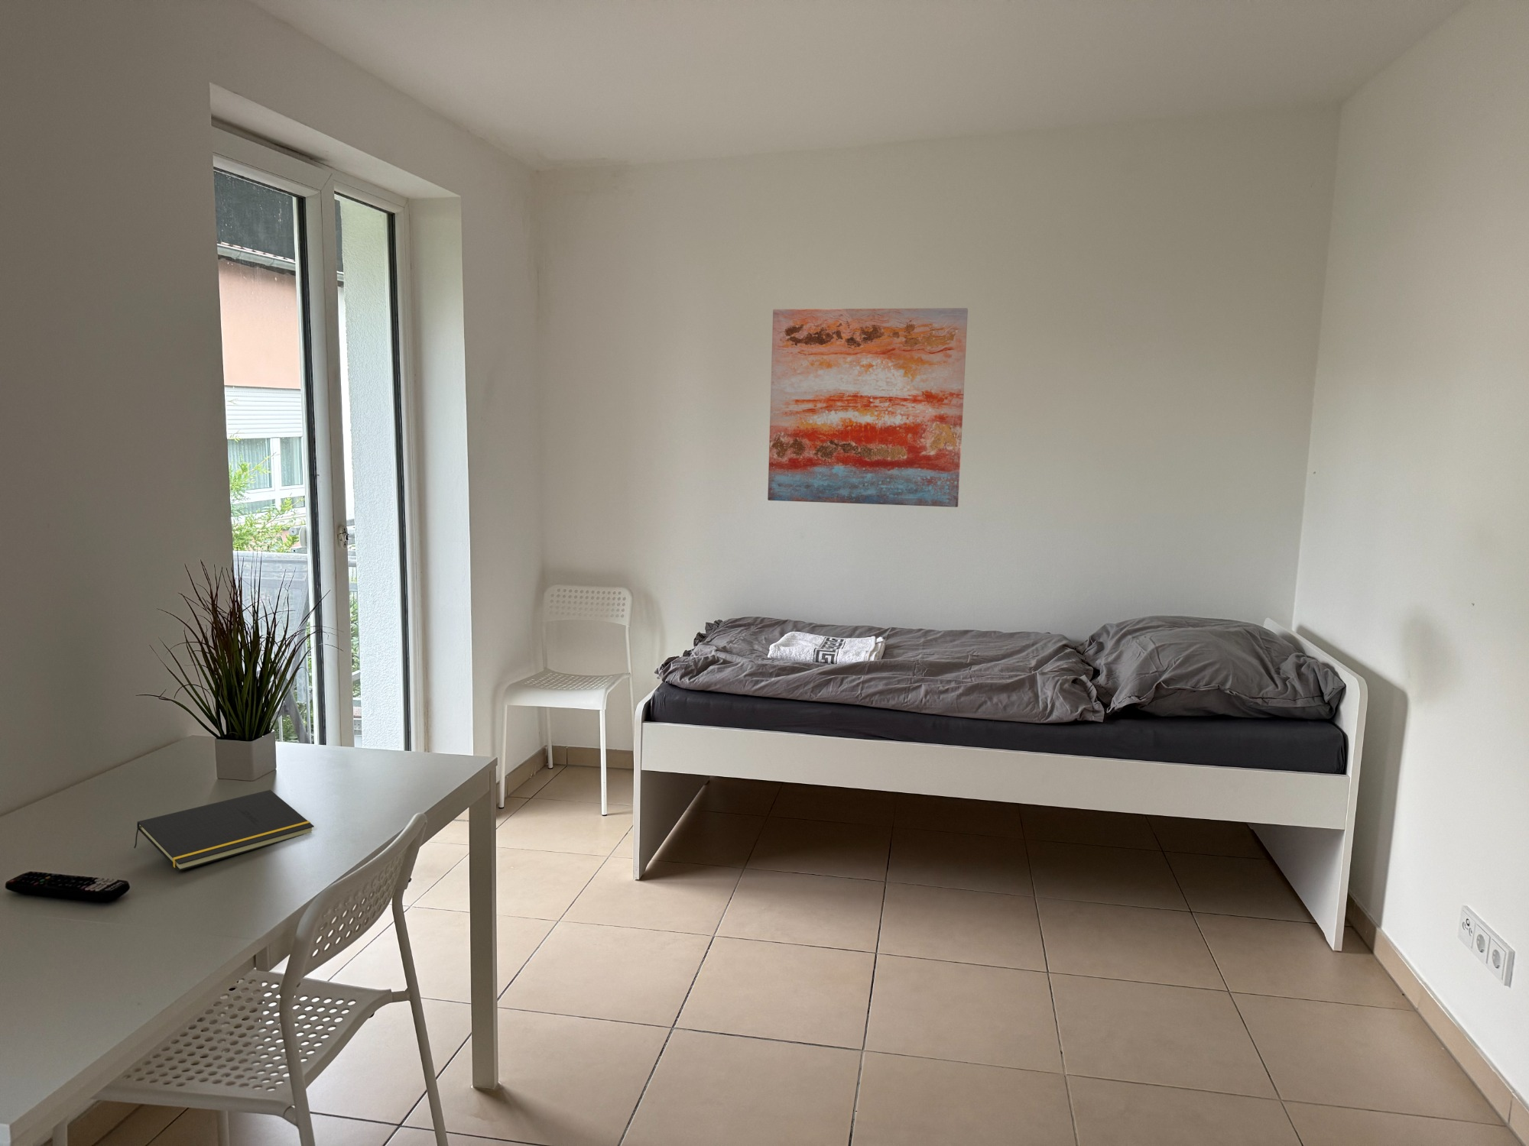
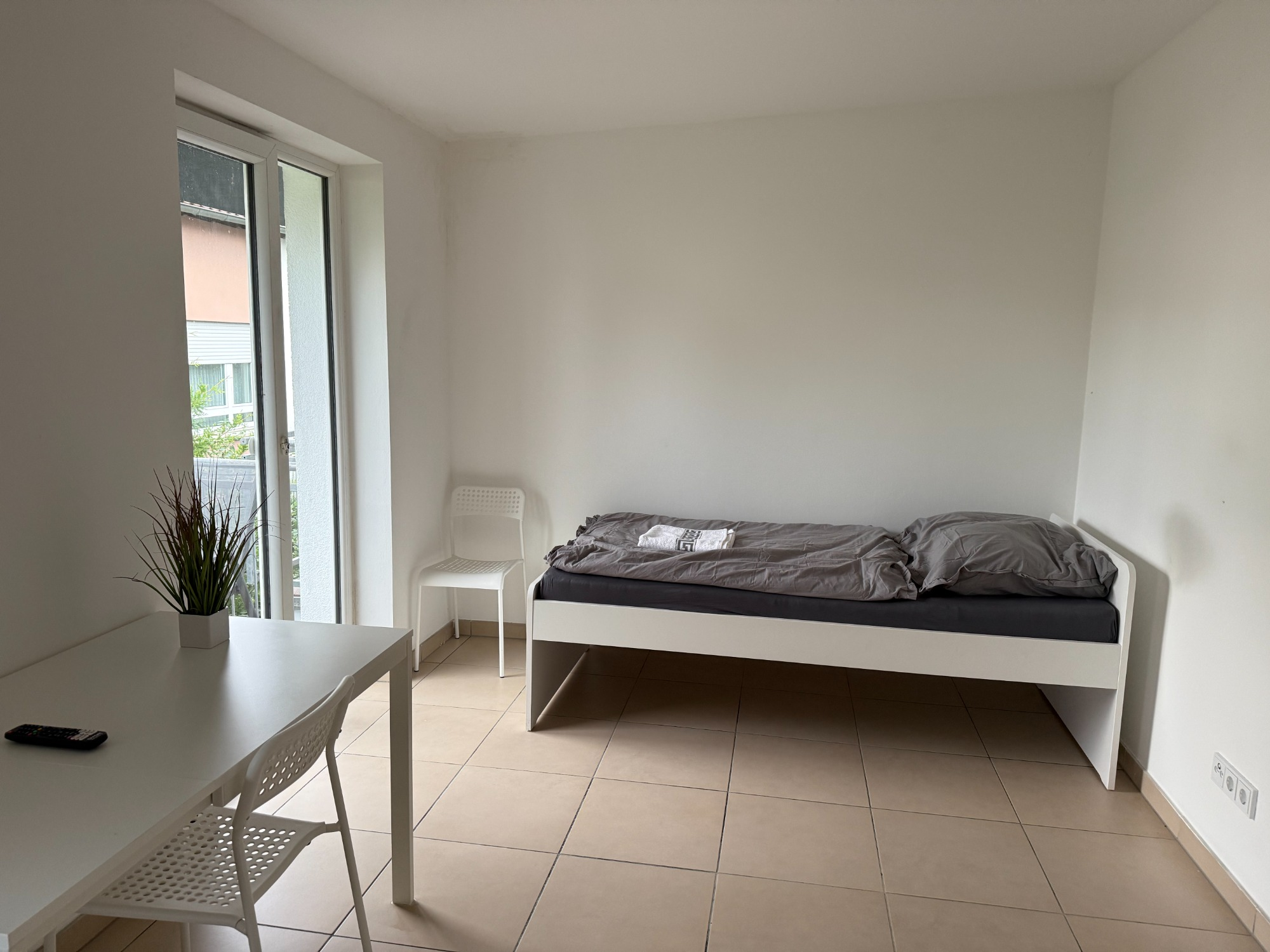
- notepad (228, 827)
- wall art (864, 407)
